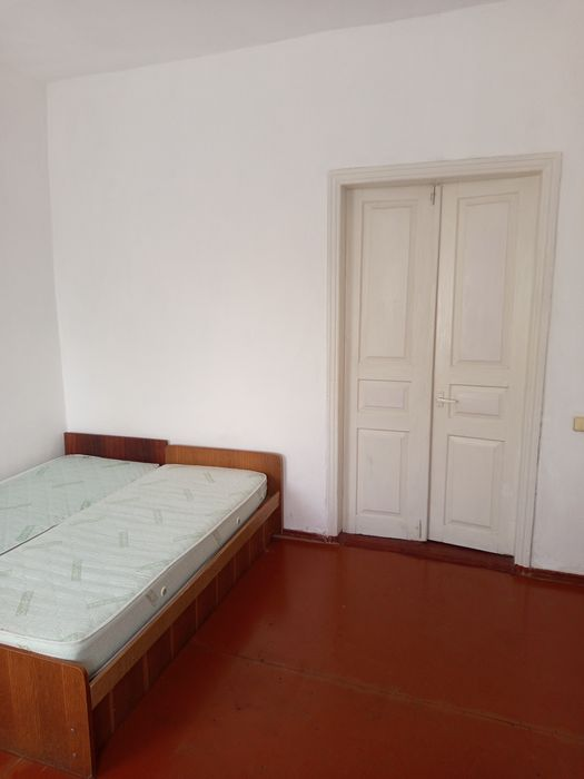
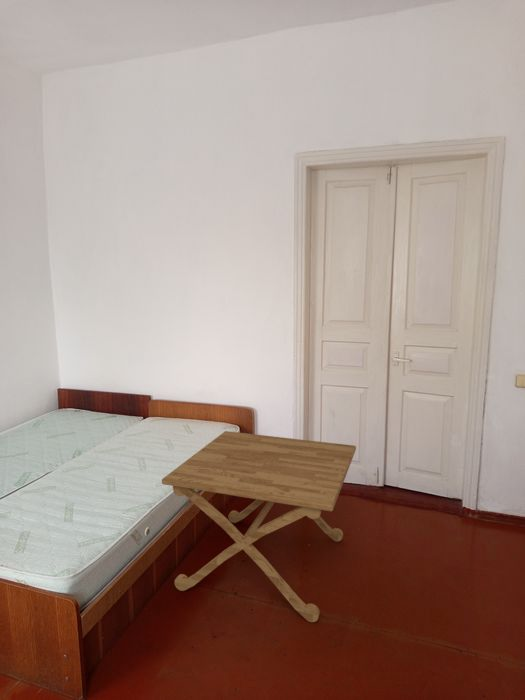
+ side table (267, 512)
